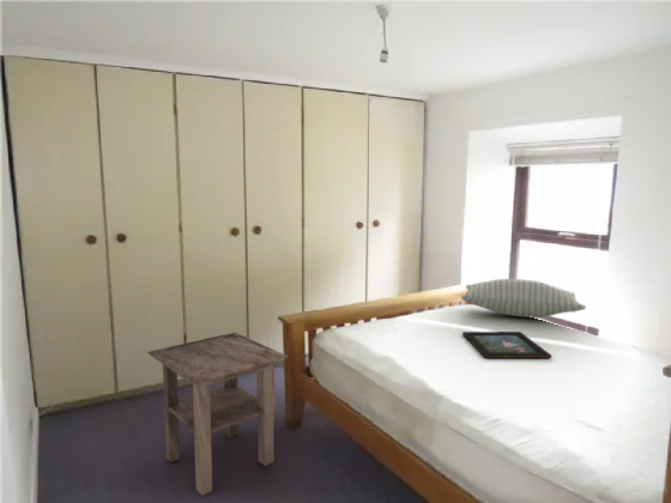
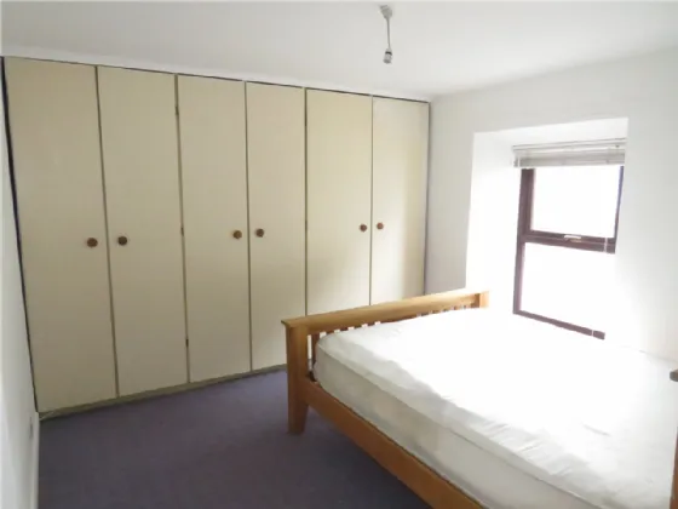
- pillow (519, 297)
- side table (218, 406)
- decorative tray (503, 344)
